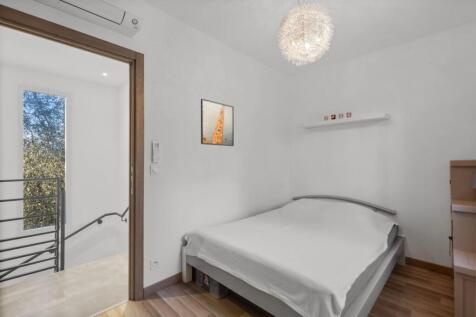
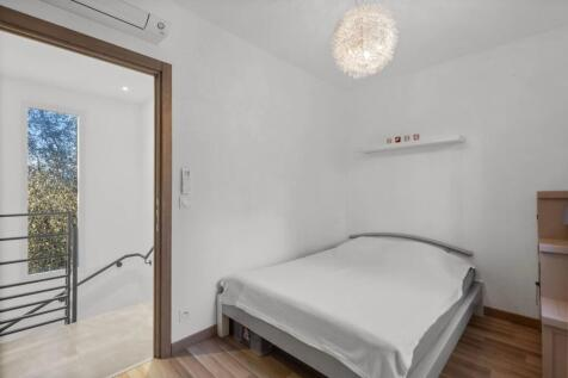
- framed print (218, 124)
